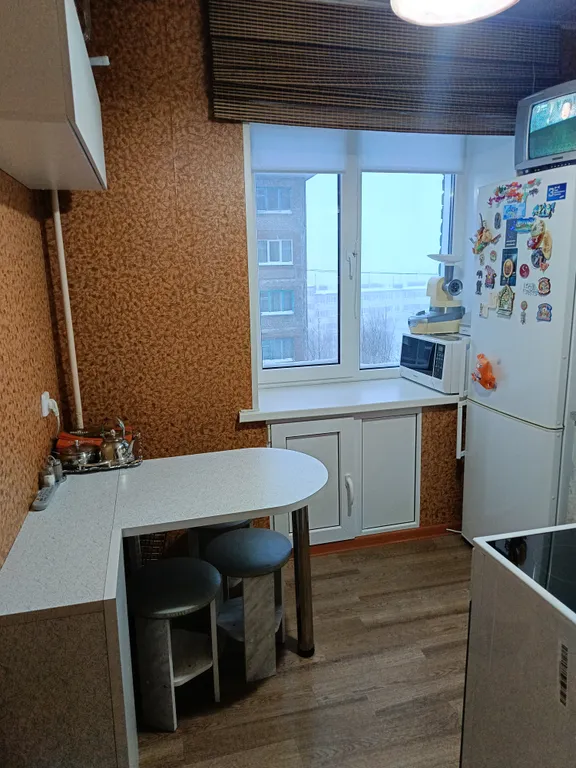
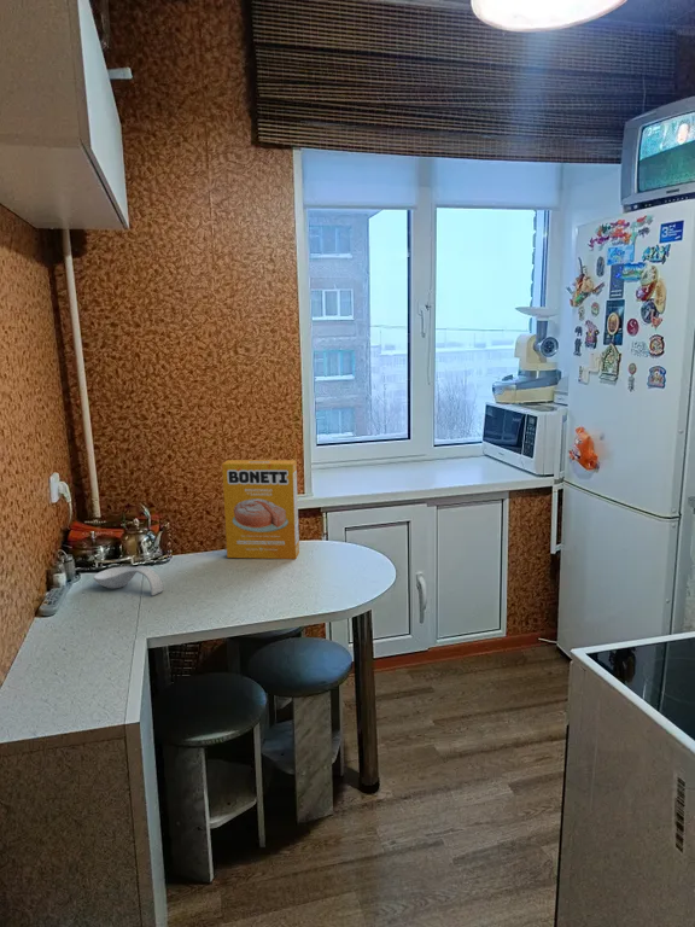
+ spoon rest (128, 576)
+ cereal box (261, 508)
